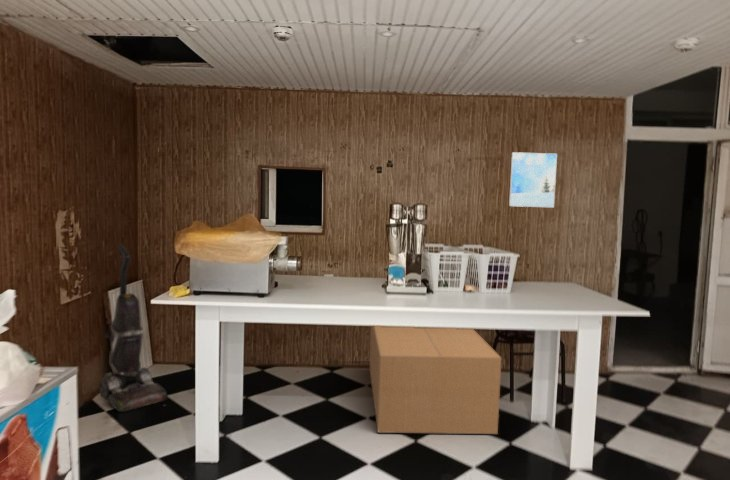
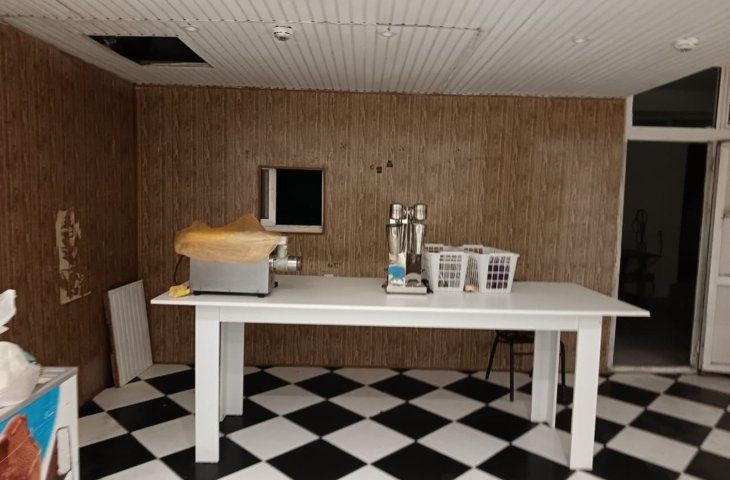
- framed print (532, 180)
- vacuum cleaner (132, 323)
- cardboard box (424, 364)
